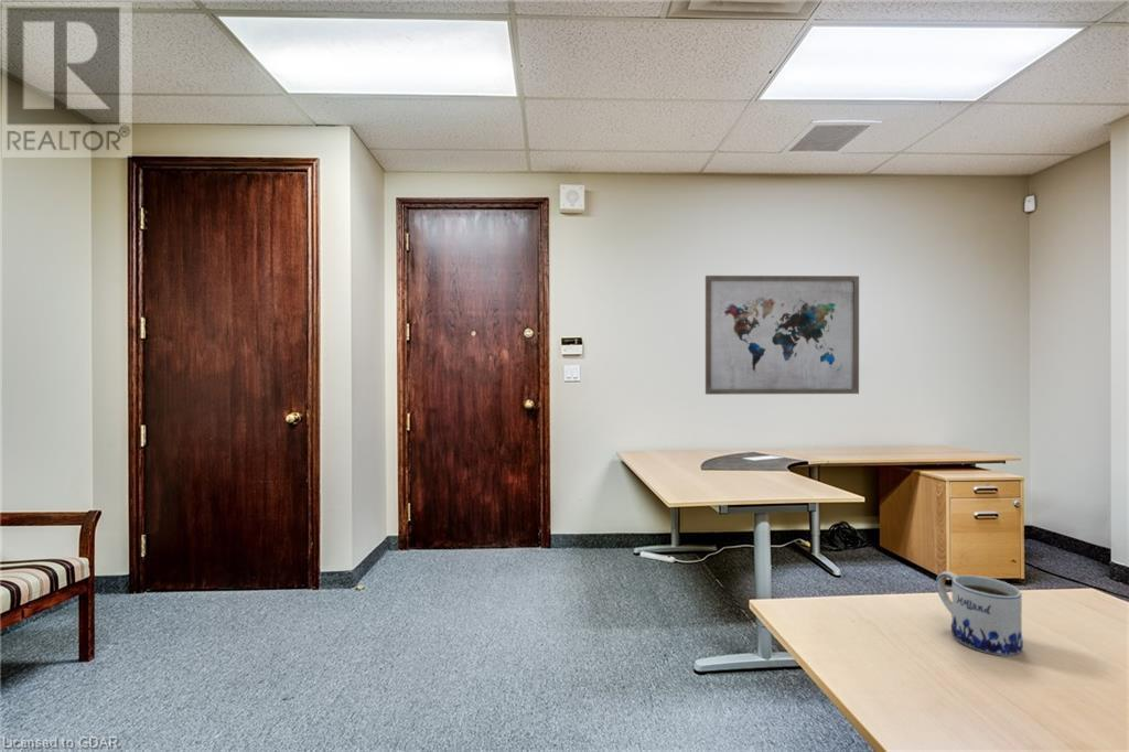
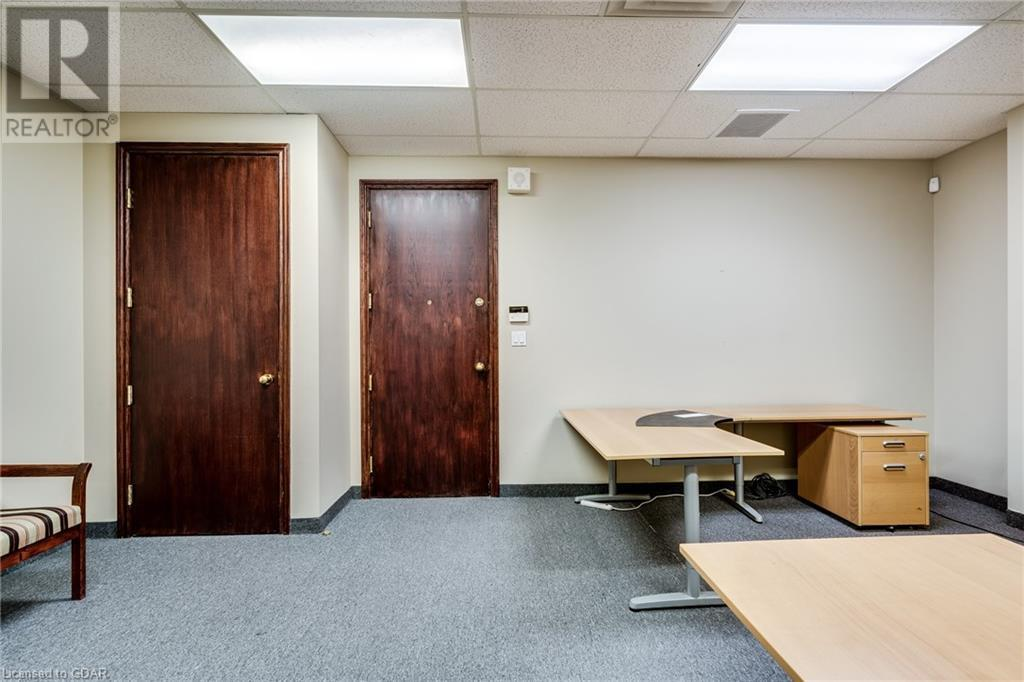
- wall art (782, 334)
- mug (977, 609)
